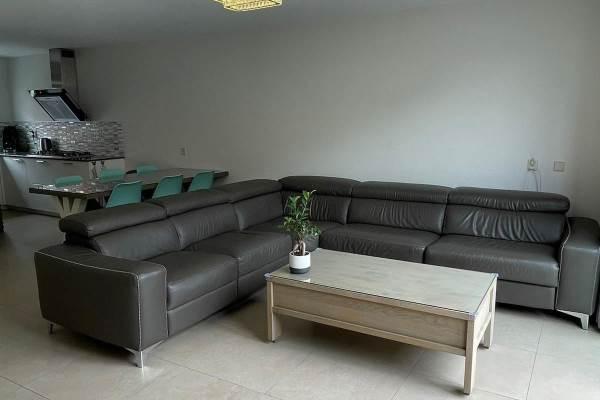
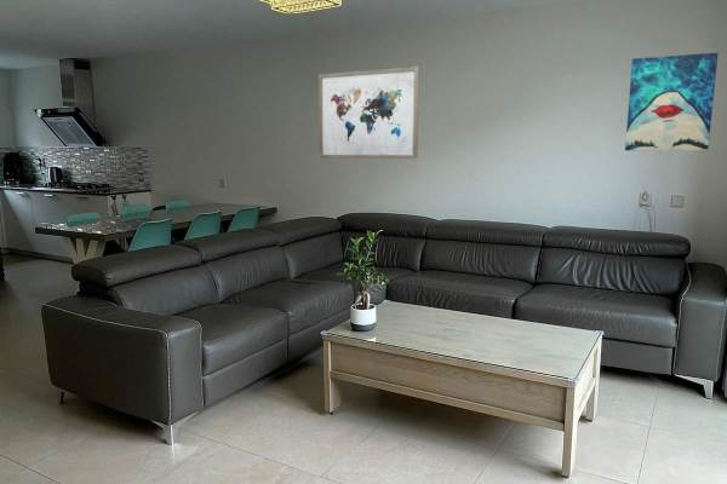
+ wall art (366, 115)
+ wall art (669, 103)
